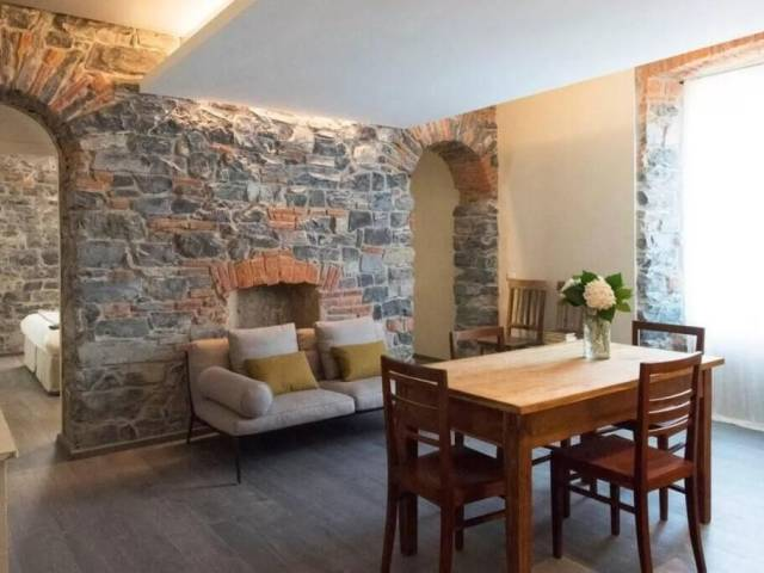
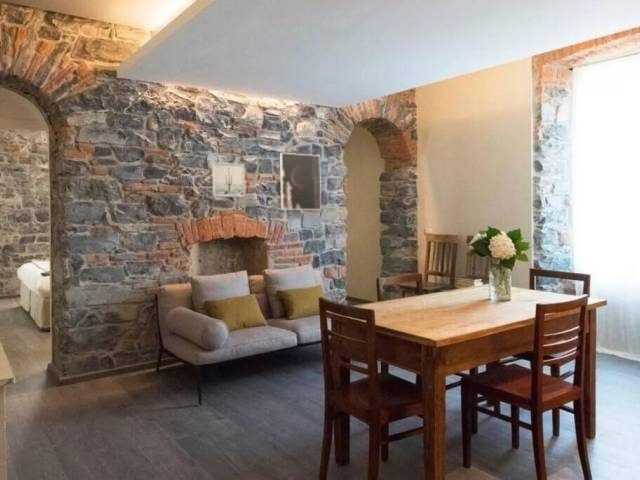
+ wall art (228, 180)
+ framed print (300, 182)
